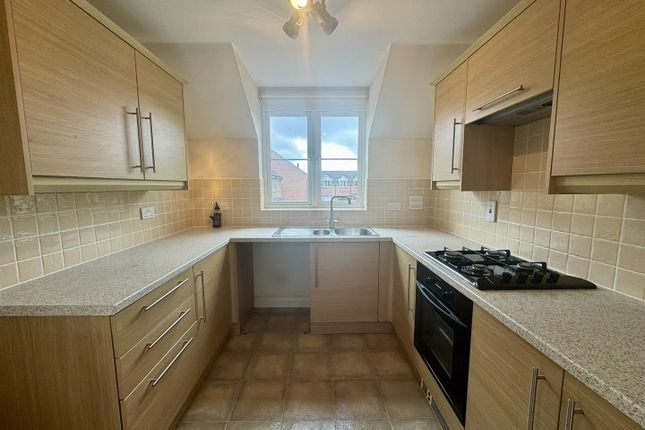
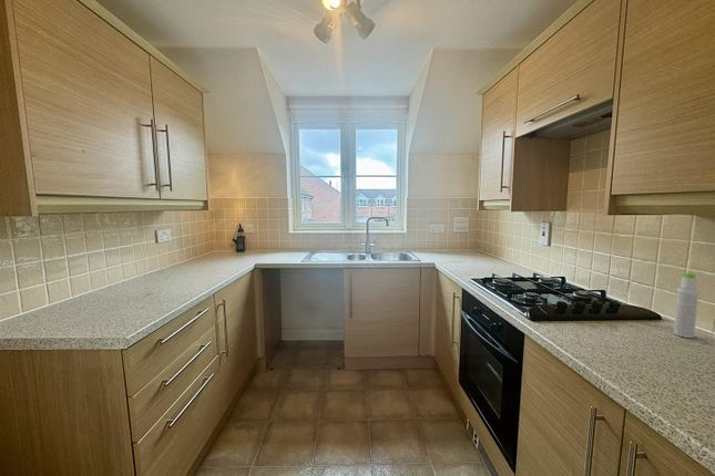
+ bottle (686, 304)
